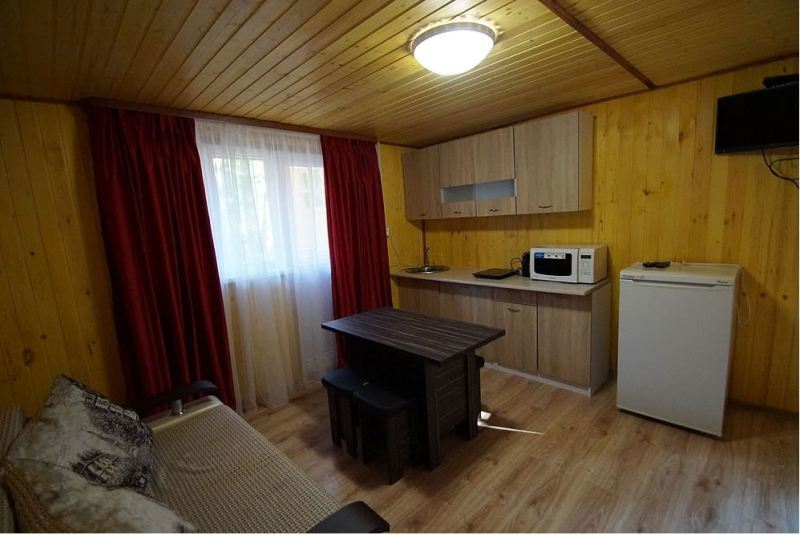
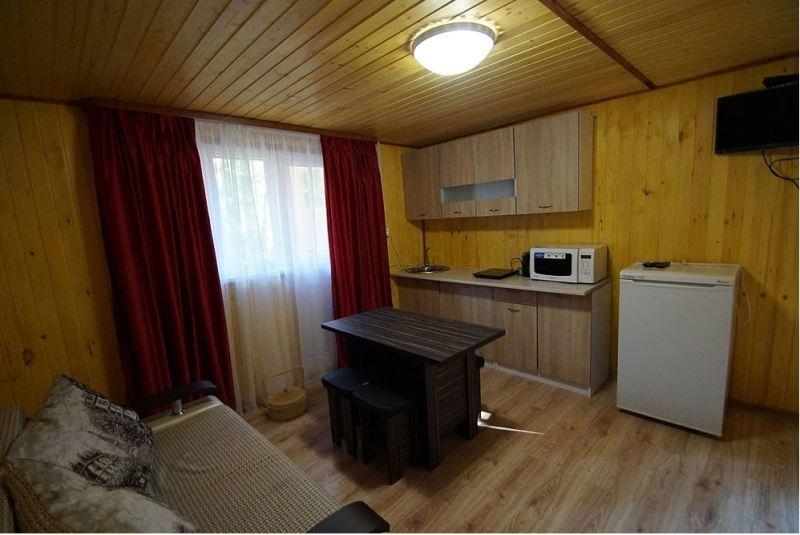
+ basket (285, 390)
